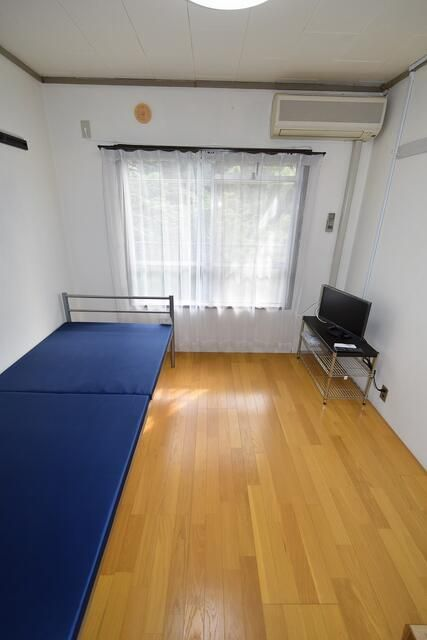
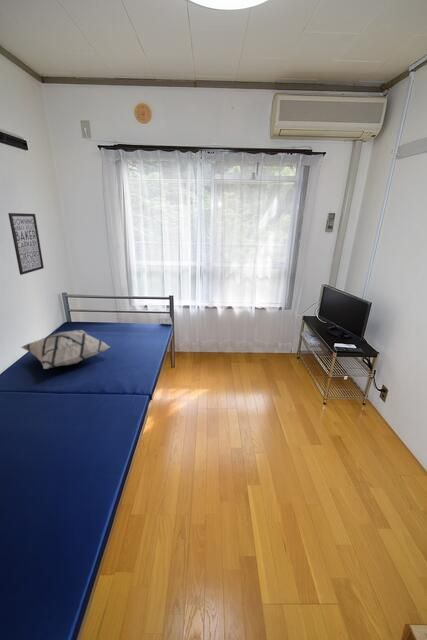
+ wall art (27, 243)
+ decorative pillow (66, 347)
